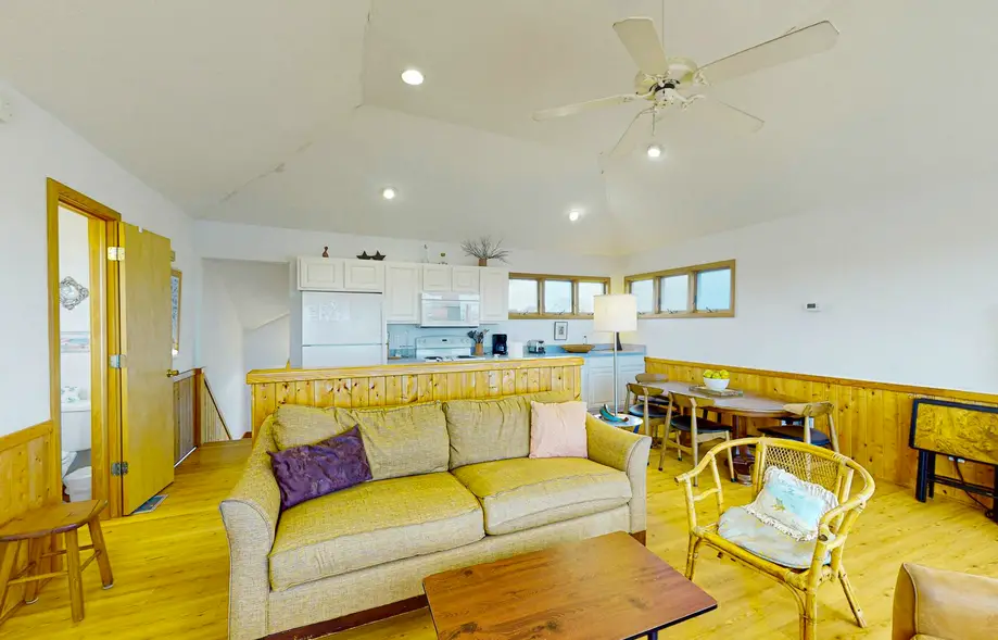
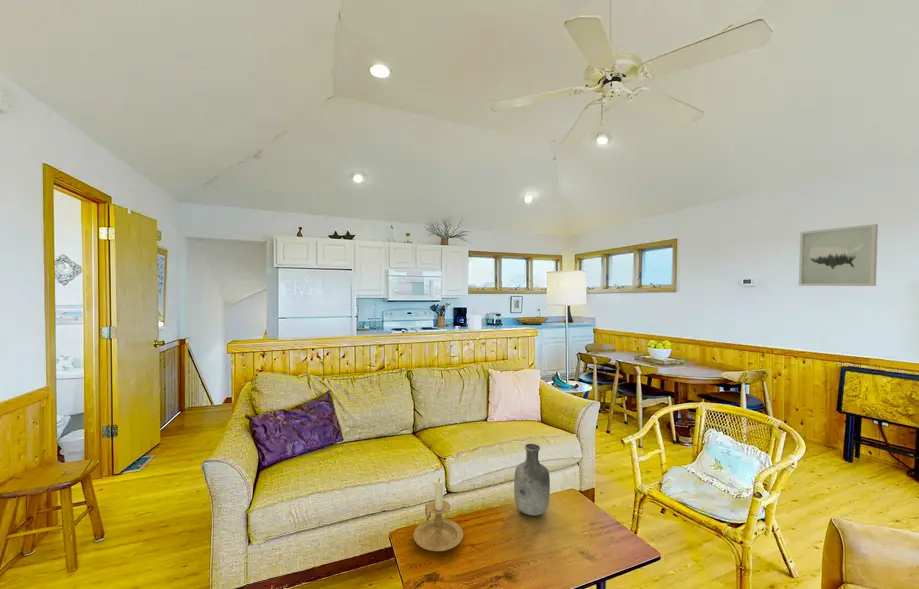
+ wall art (835, 257)
+ vase (531, 478)
+ candle holder (438, 509)
